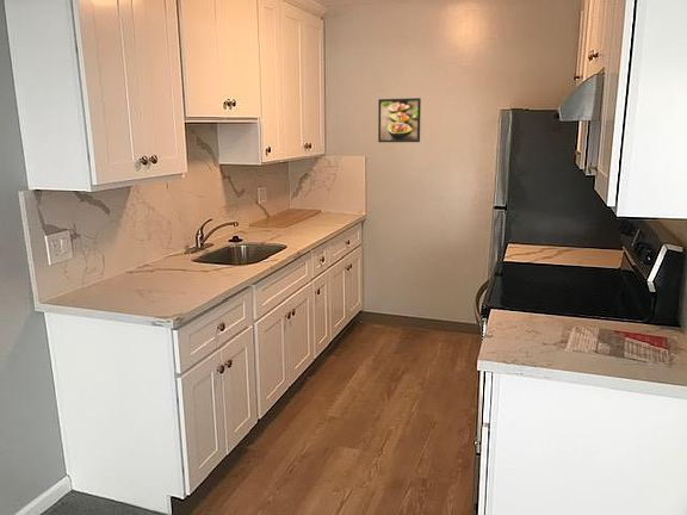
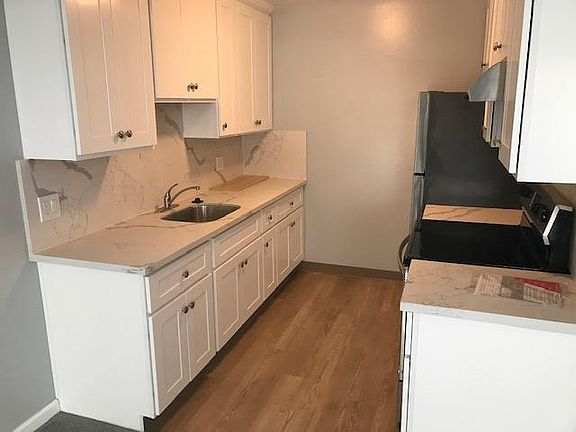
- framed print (398, 120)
